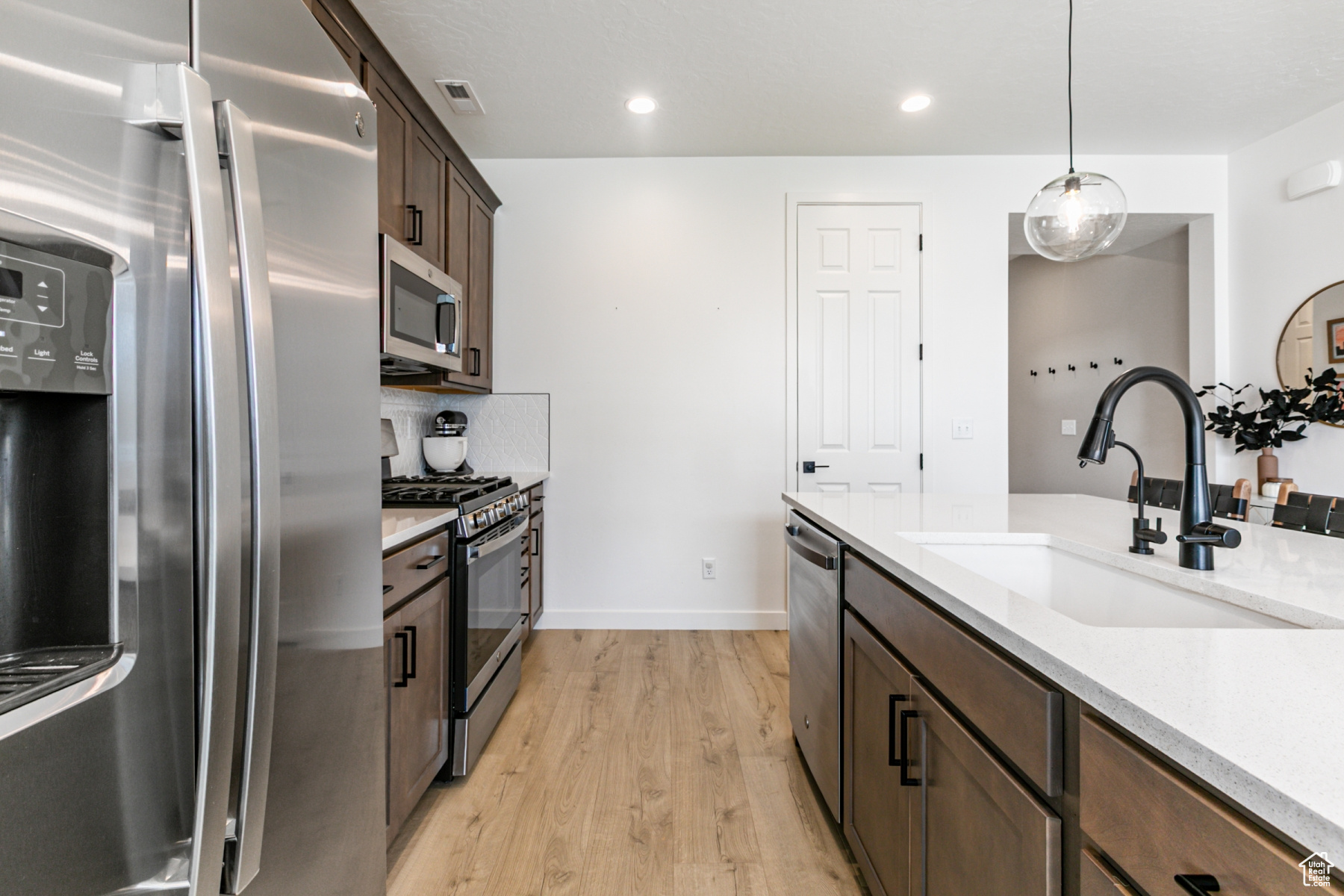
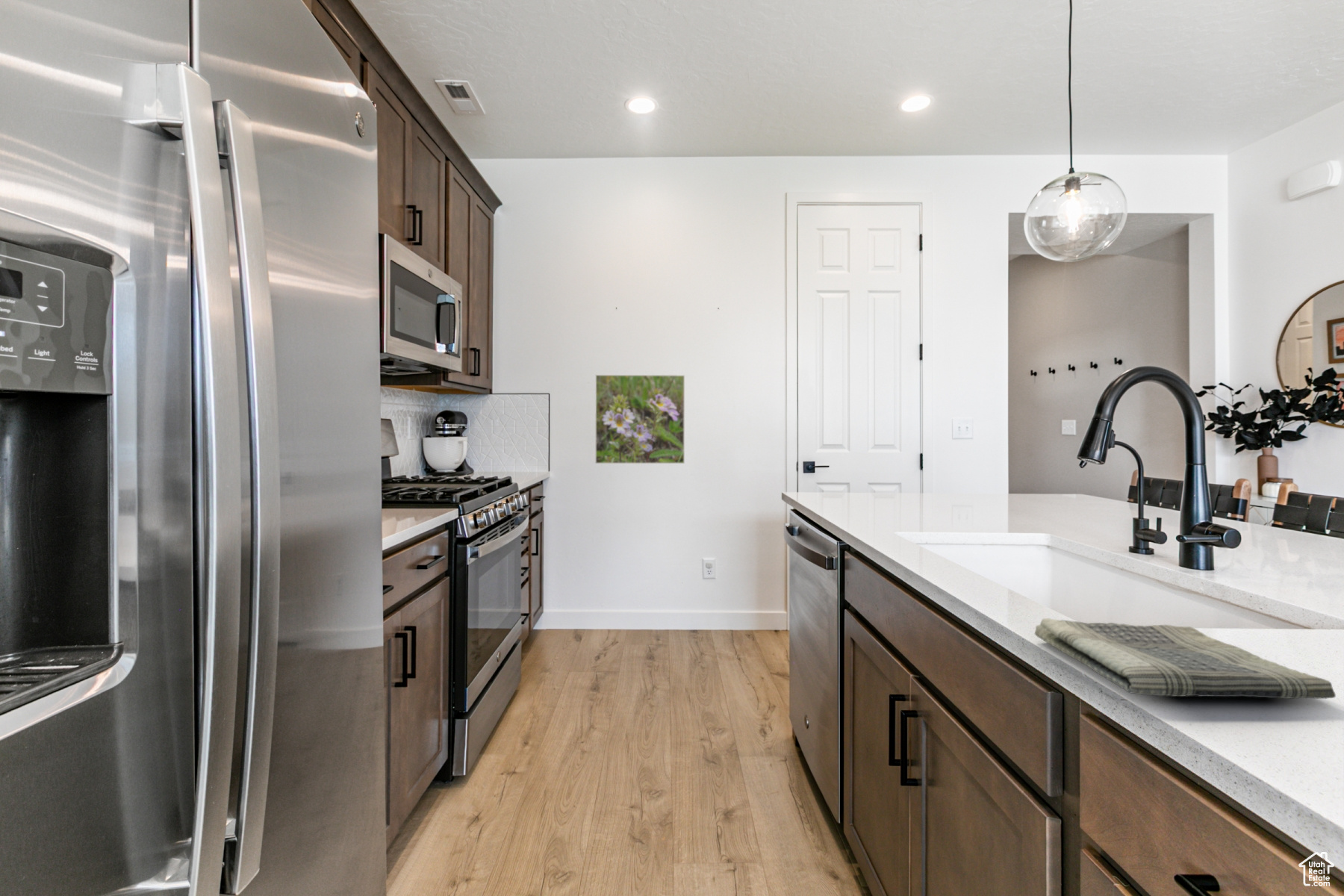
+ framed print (640, 419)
+ dish towel (1161, 650)
